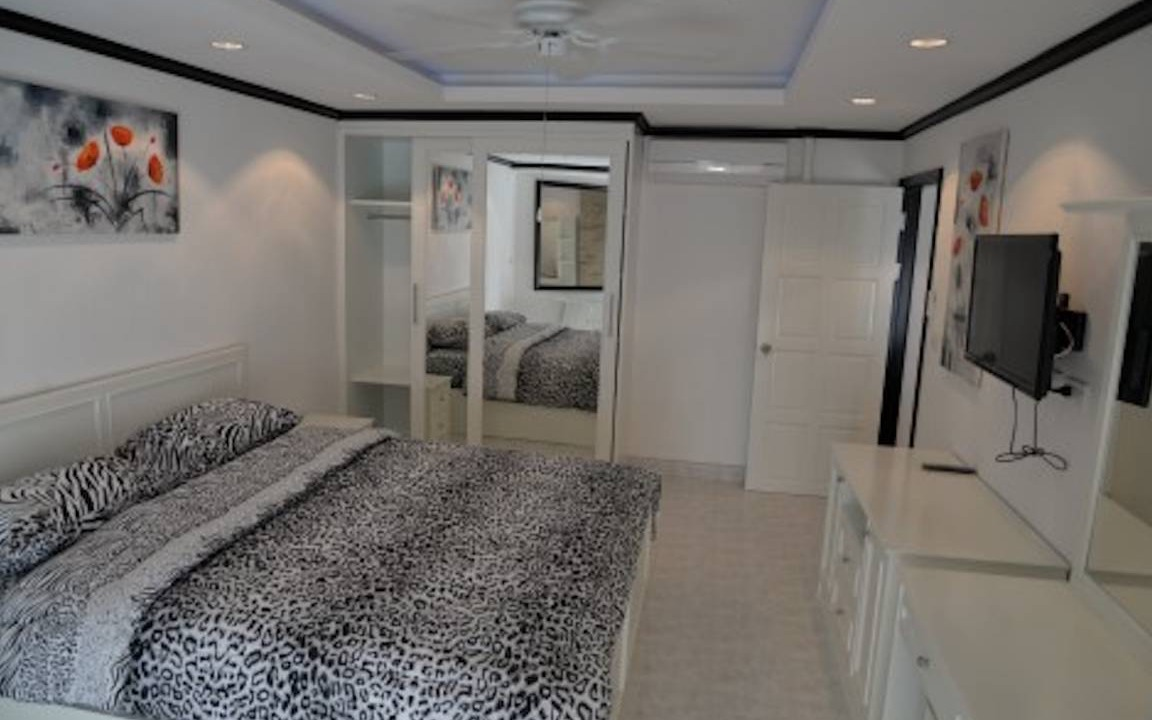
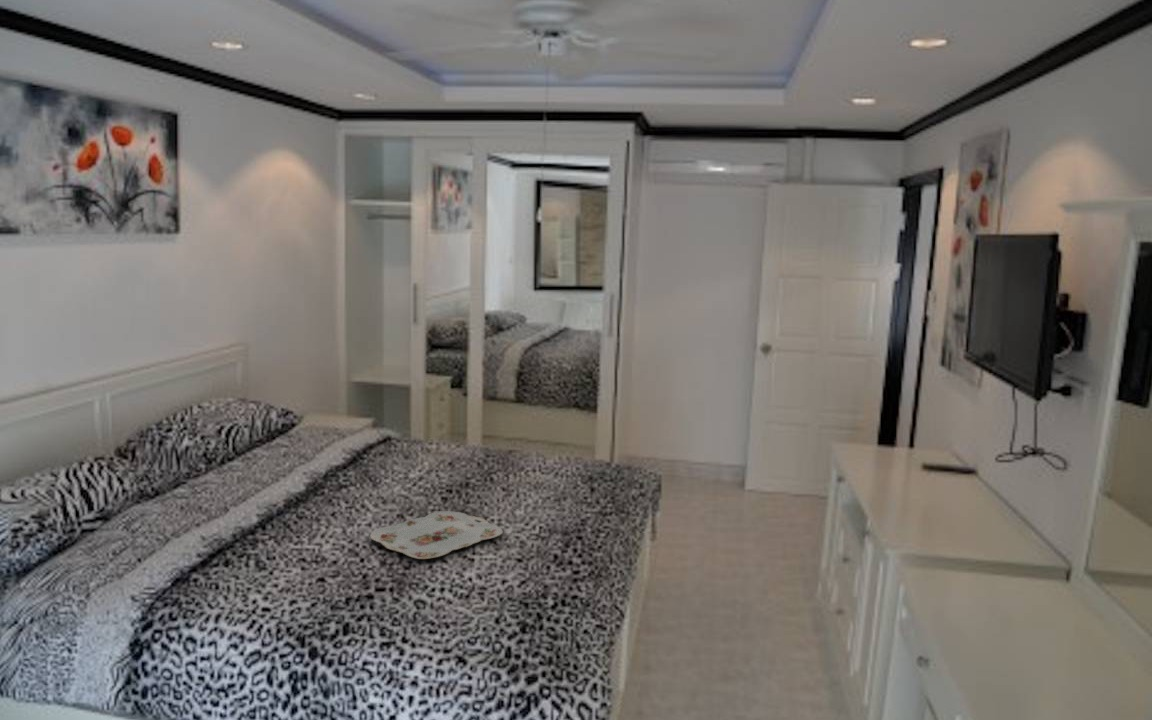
+ serving tray (437, 534)
